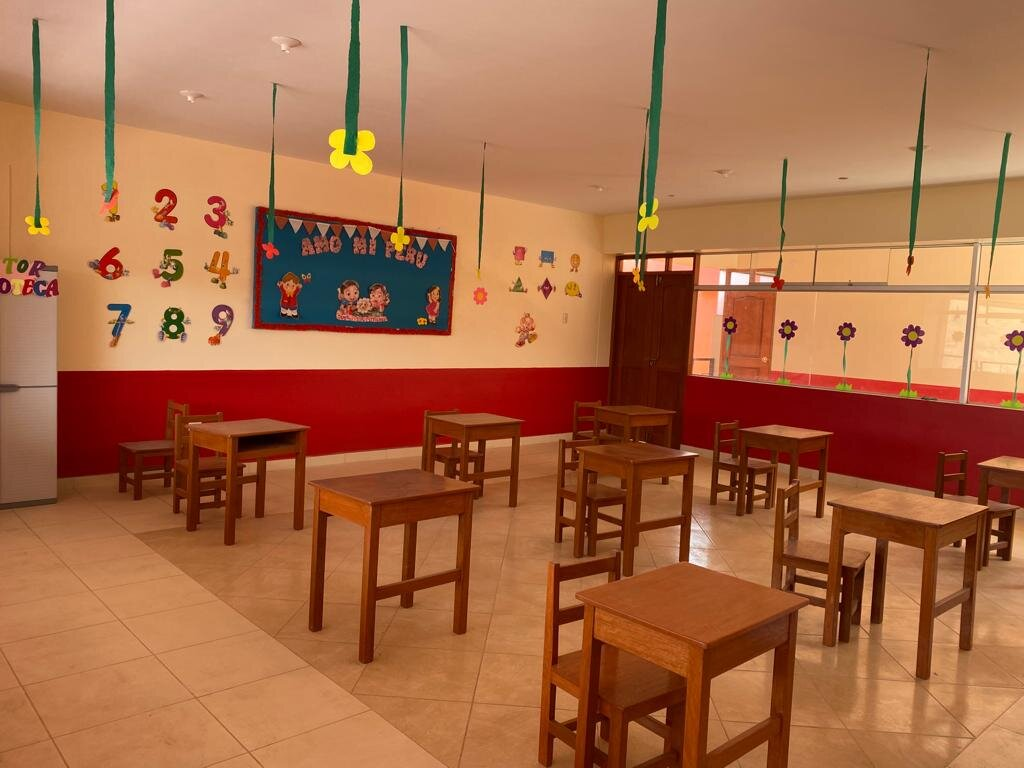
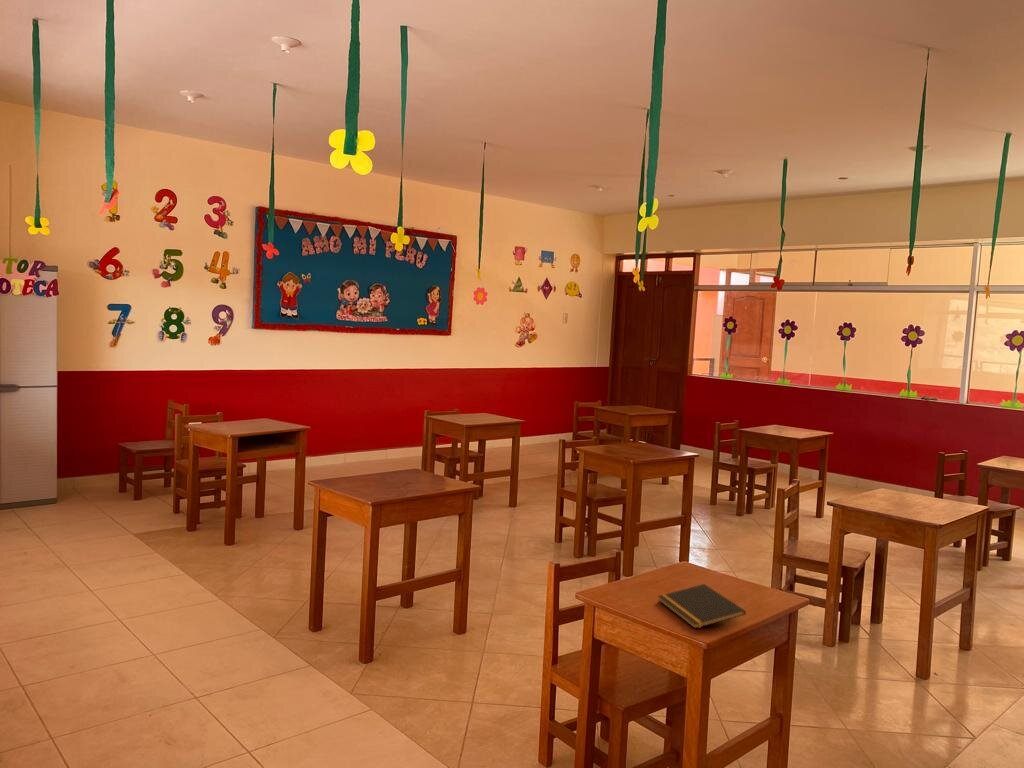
+ notepad (700, 605)
